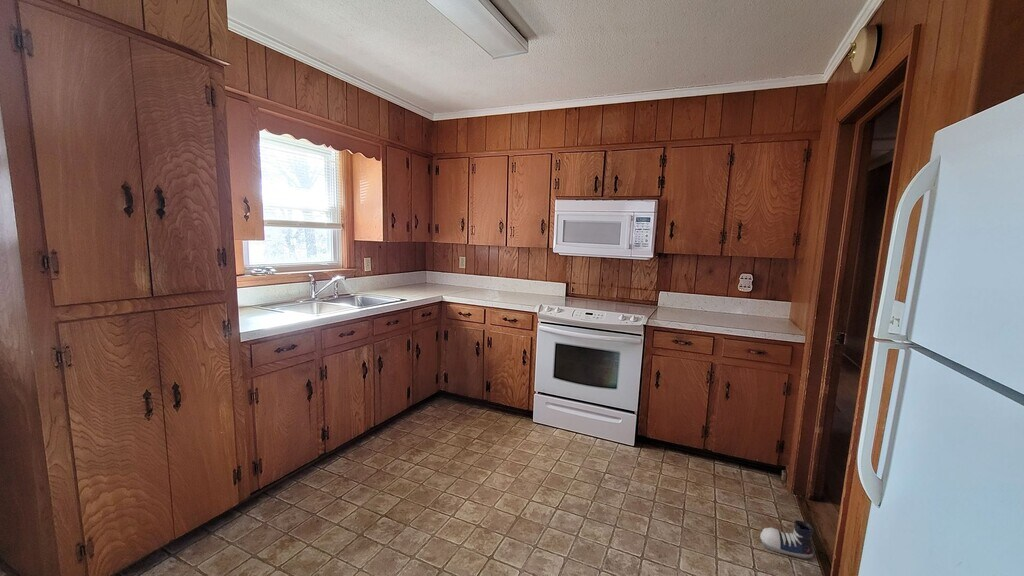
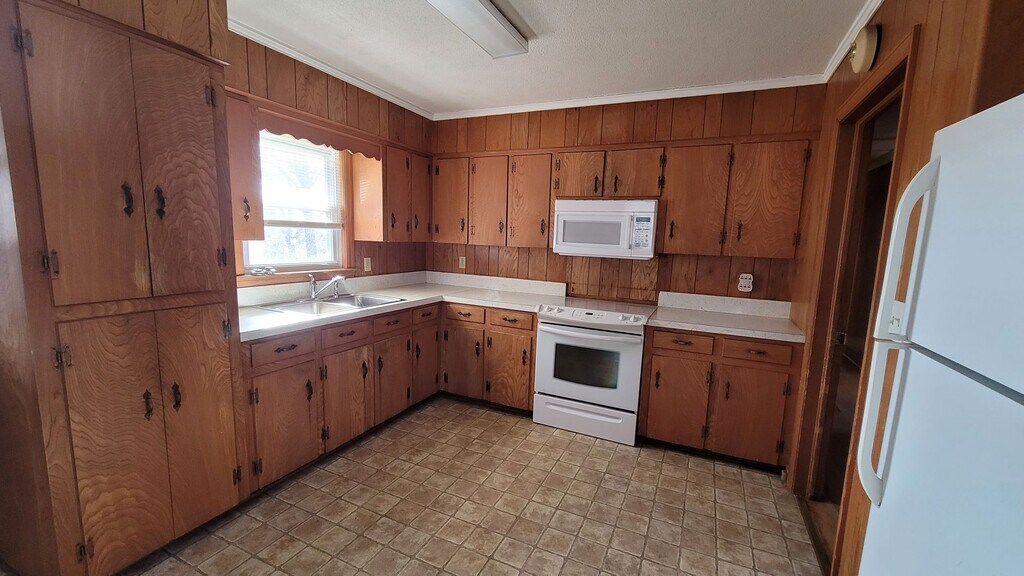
- shoe (787, 535)
